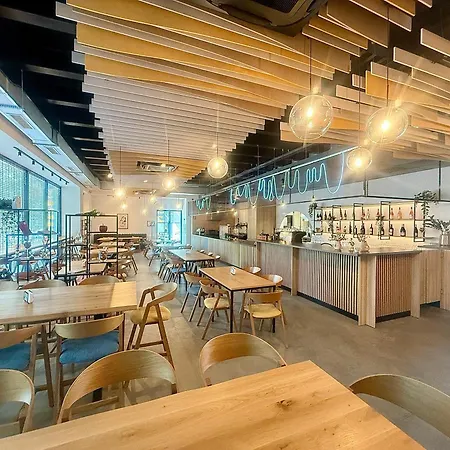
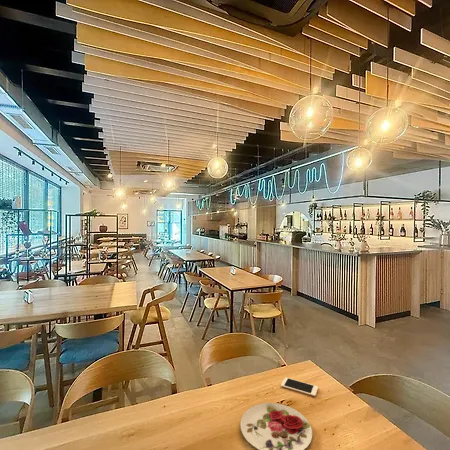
+ plate (275, 425)
+ cell phone (299, 386)
